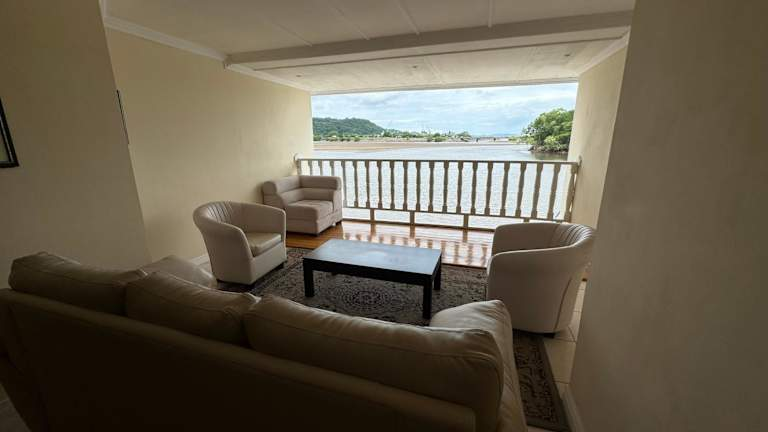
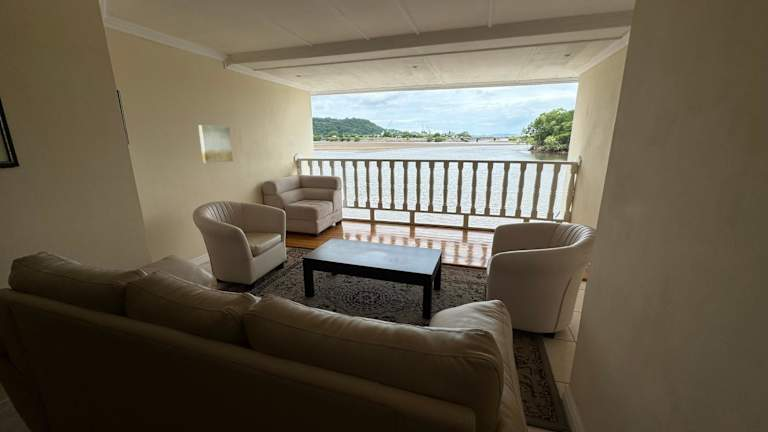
+ wall art (216, 144)
